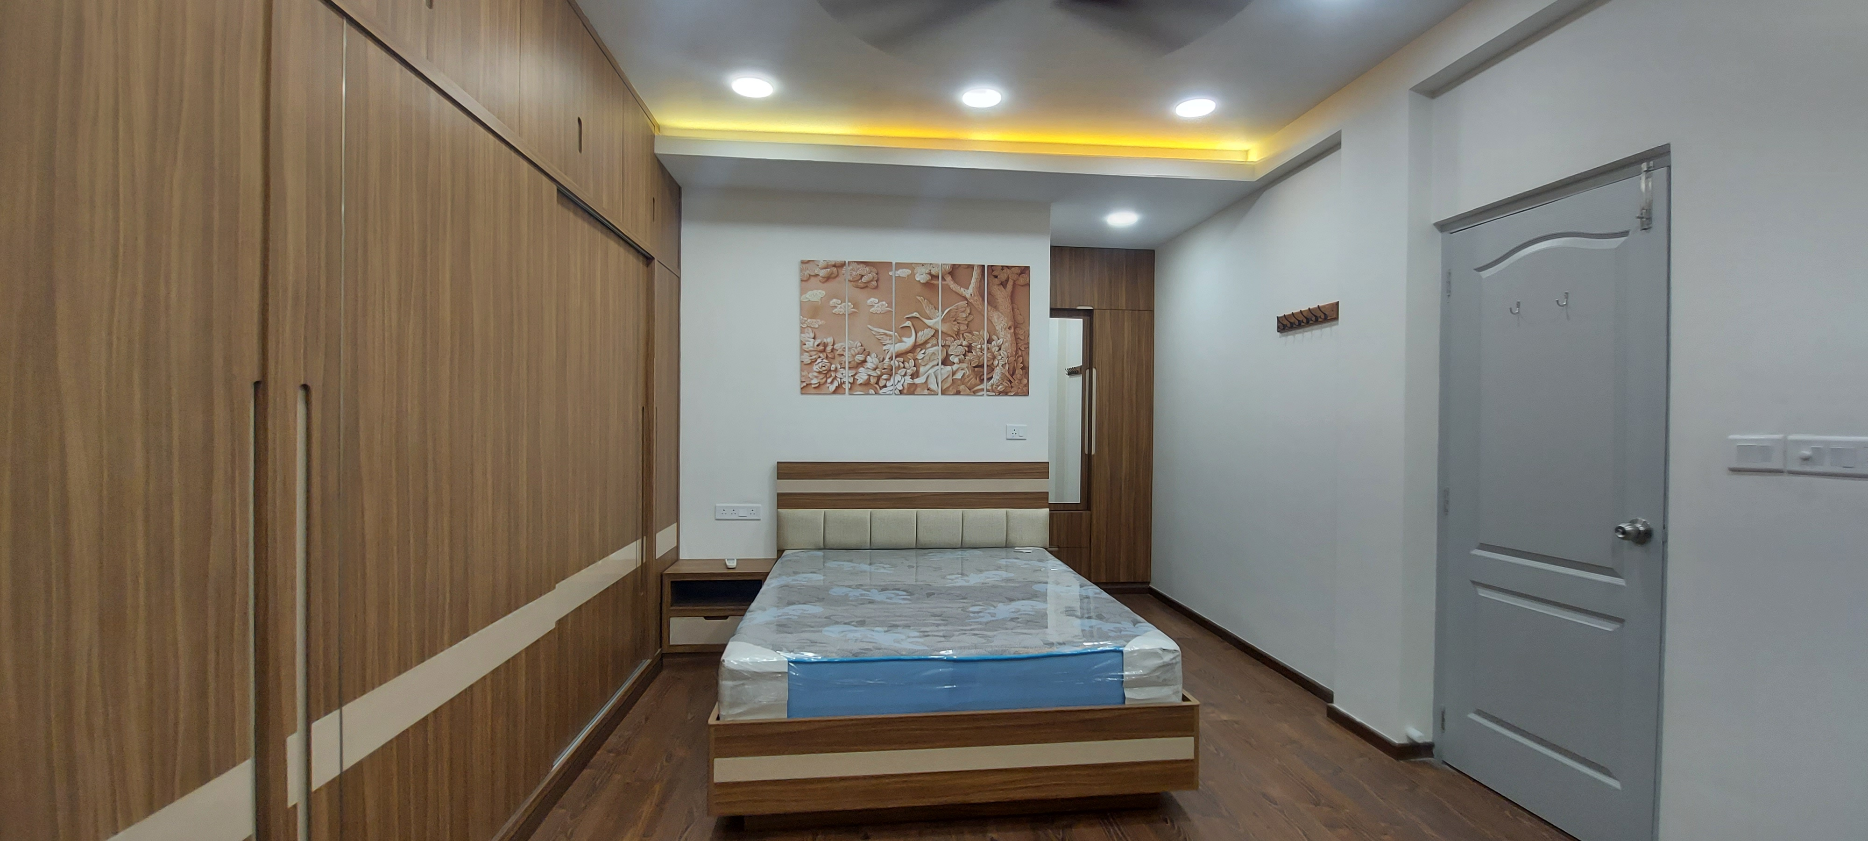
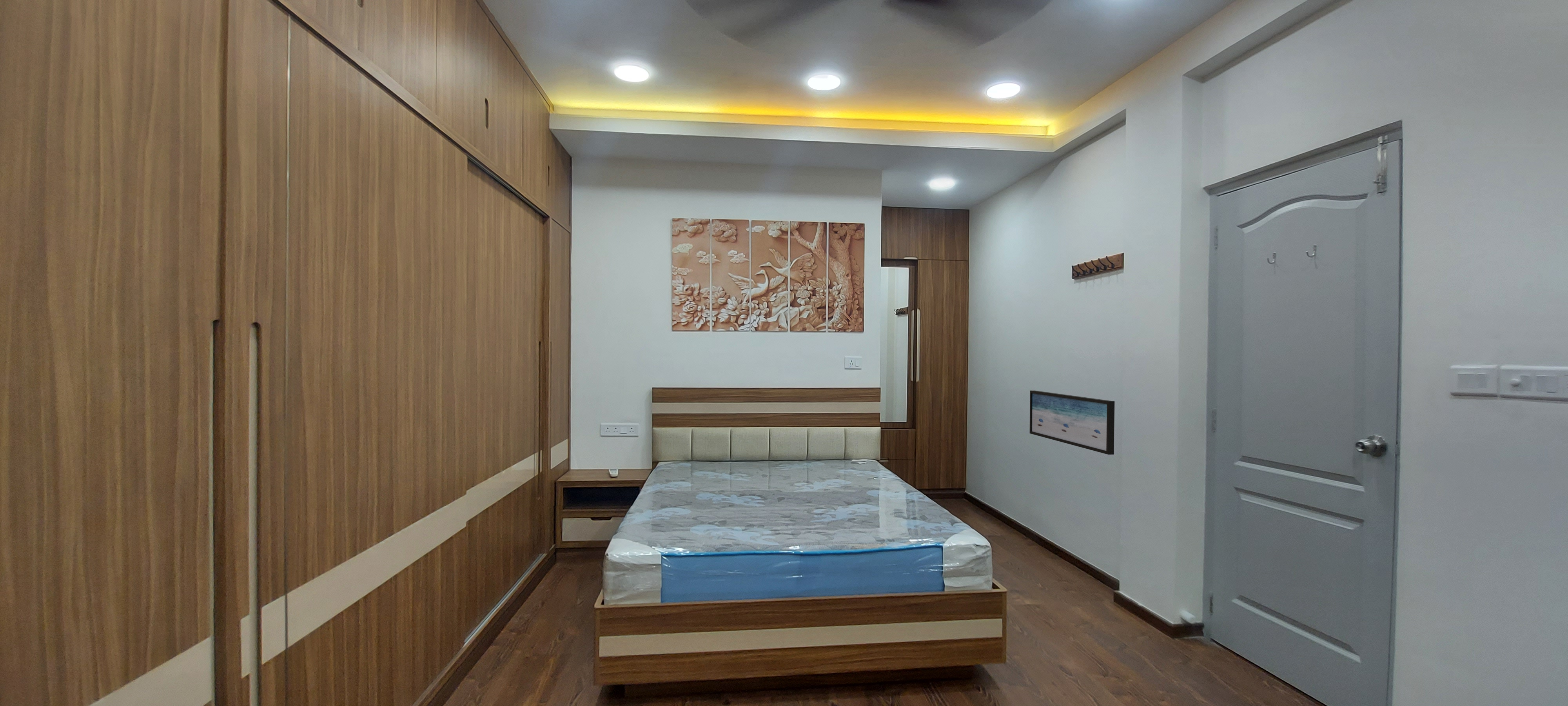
+ wall art (1067, 419)
